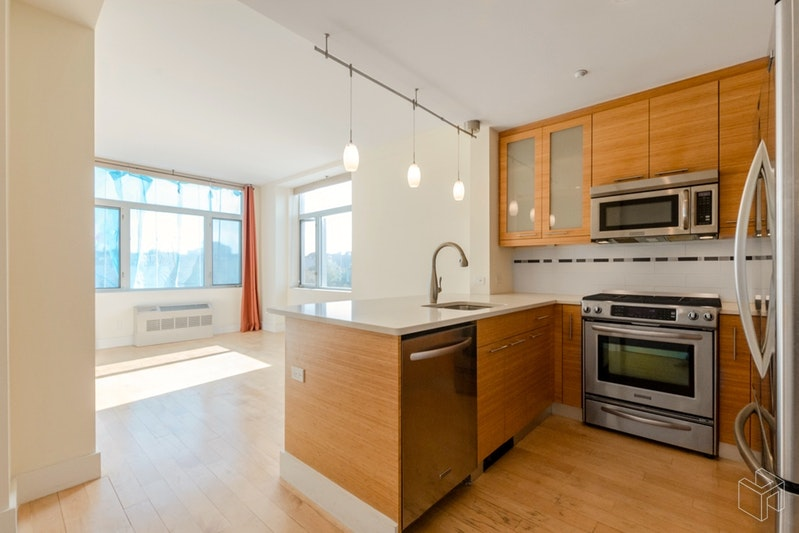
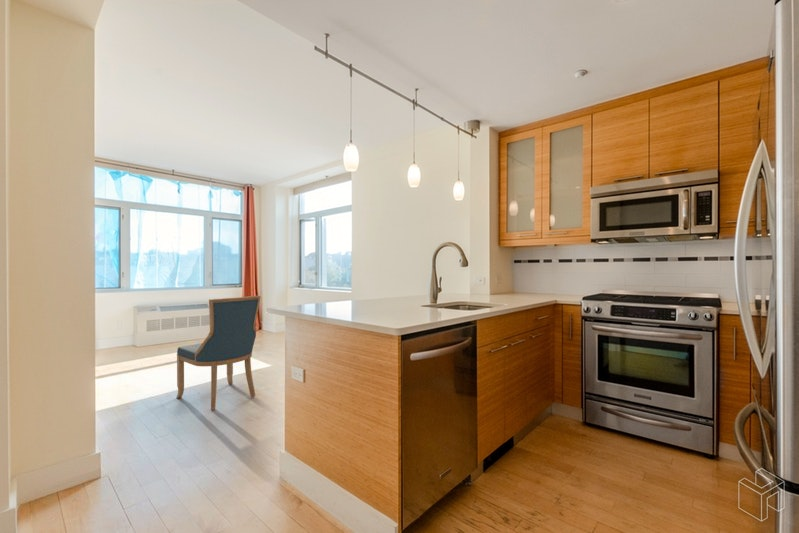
+ chair (221, 346)
